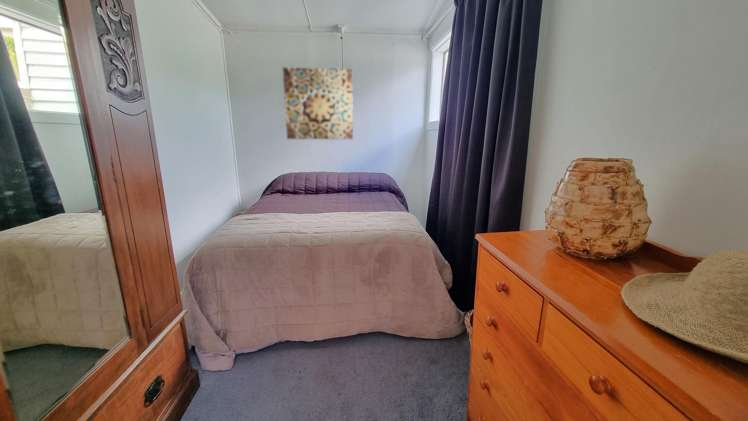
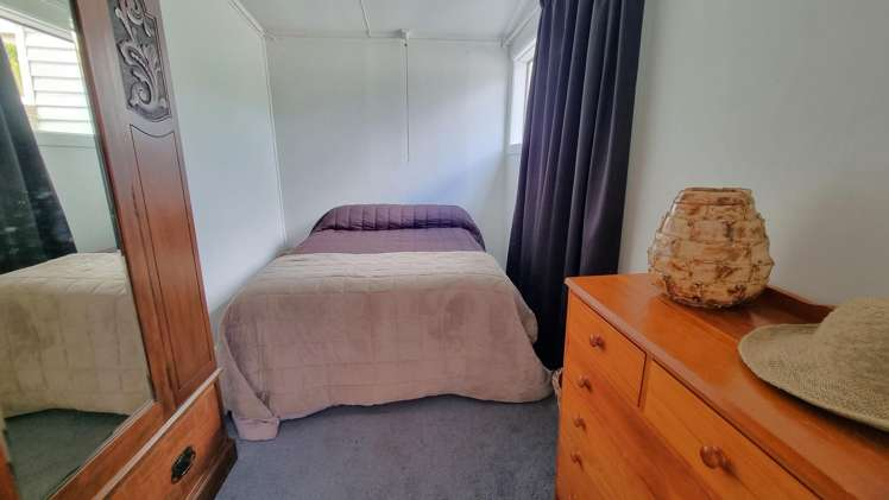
- wall art (319, 104)
